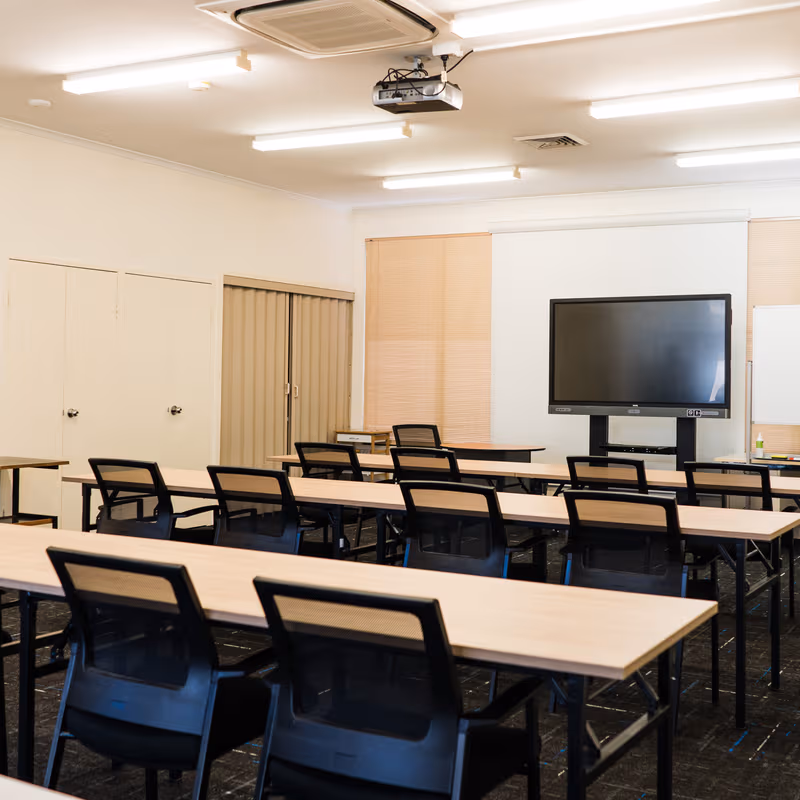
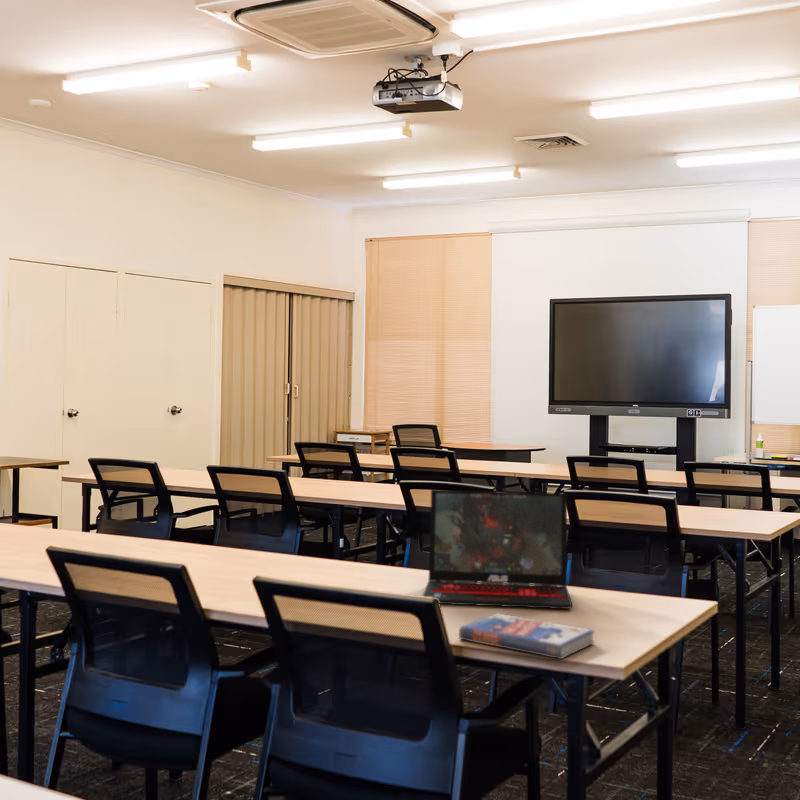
+ book (526, 635)
+ laptop (497, 546)
